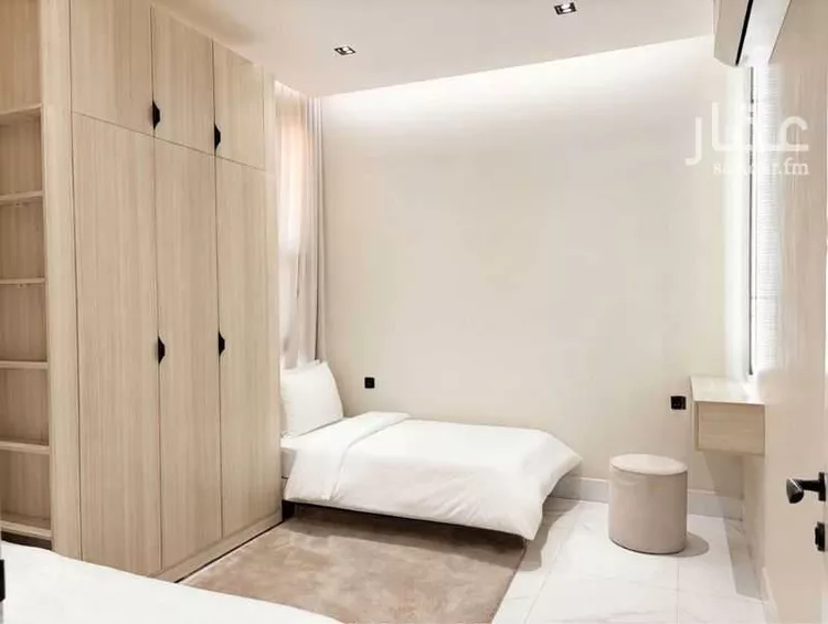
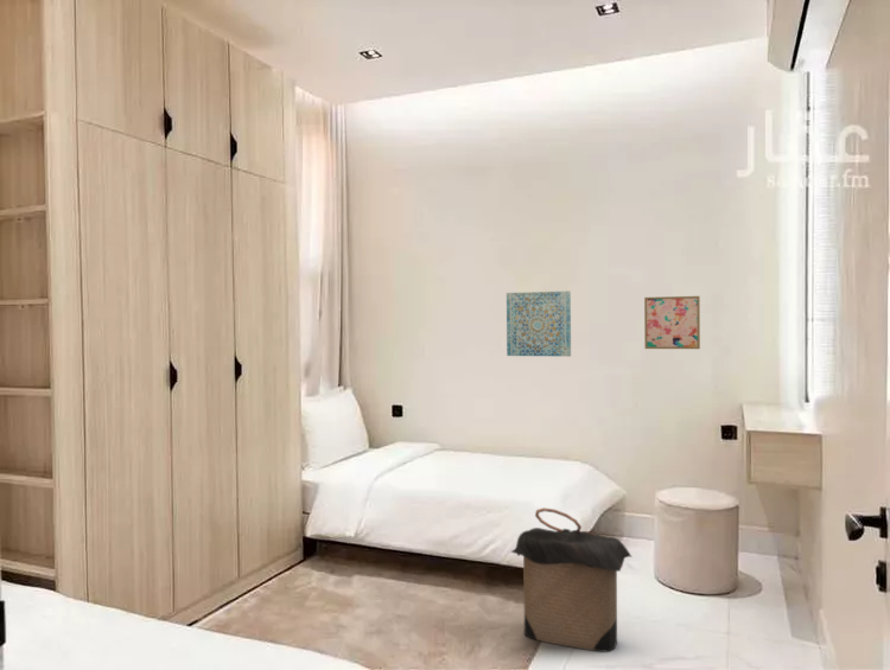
+ laundry hamper (572, 570)
+ wall art (672, 323)
+ wall art (538, 324)
